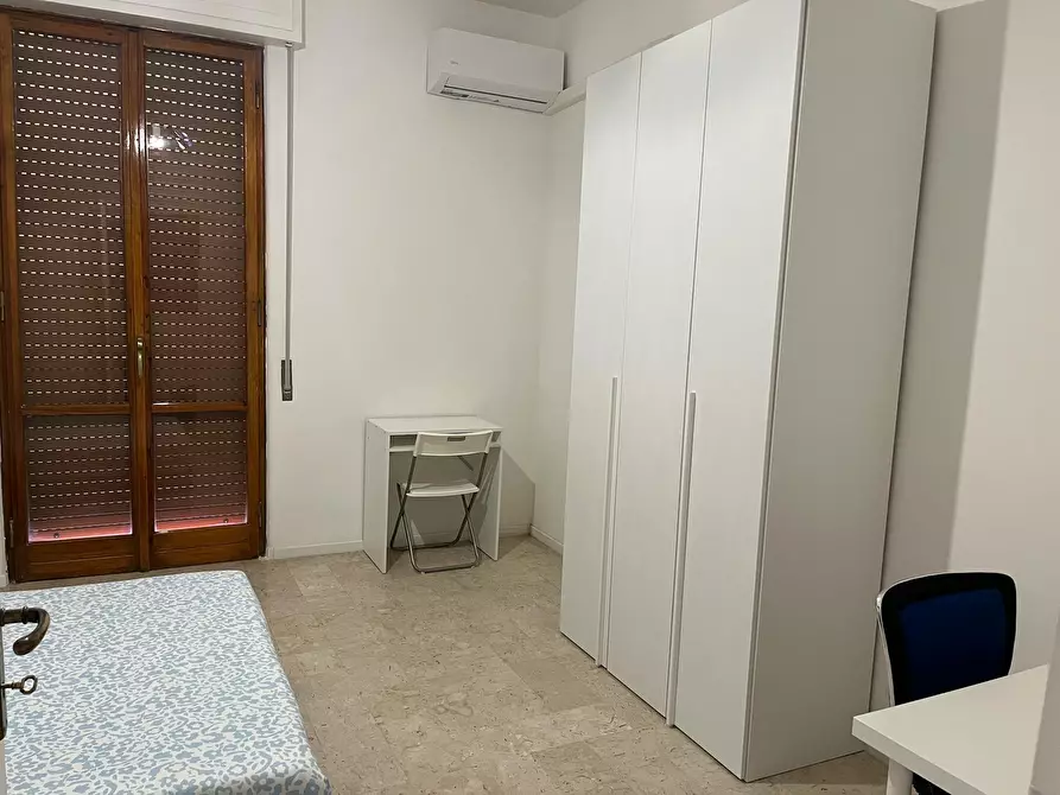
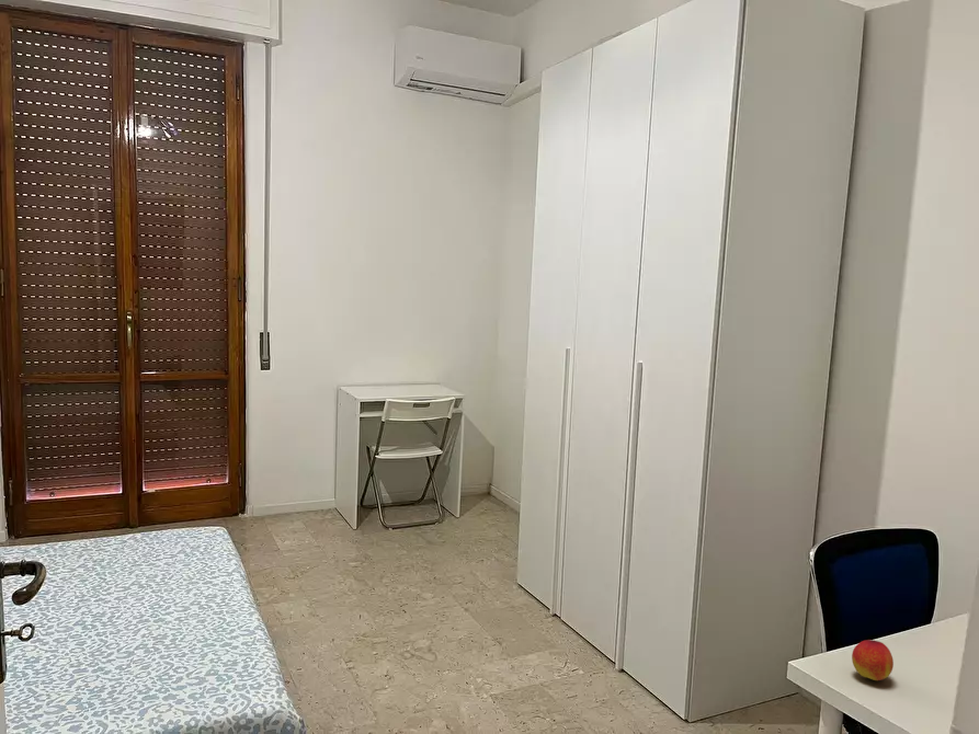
+ peach (873, 660)
